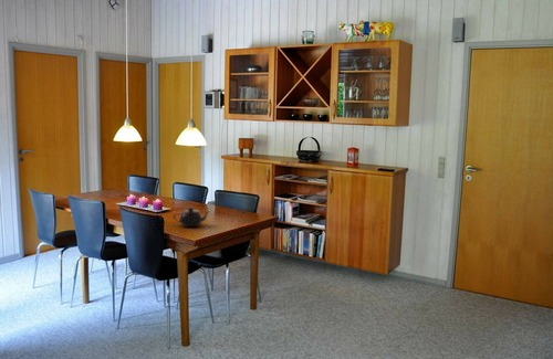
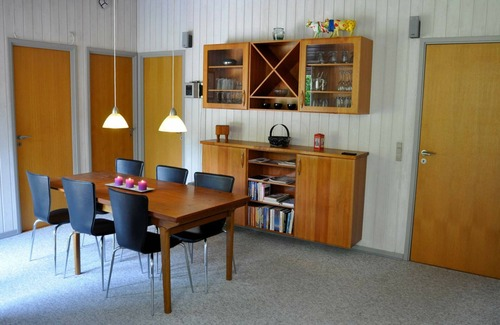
- teapot (191, 215)
